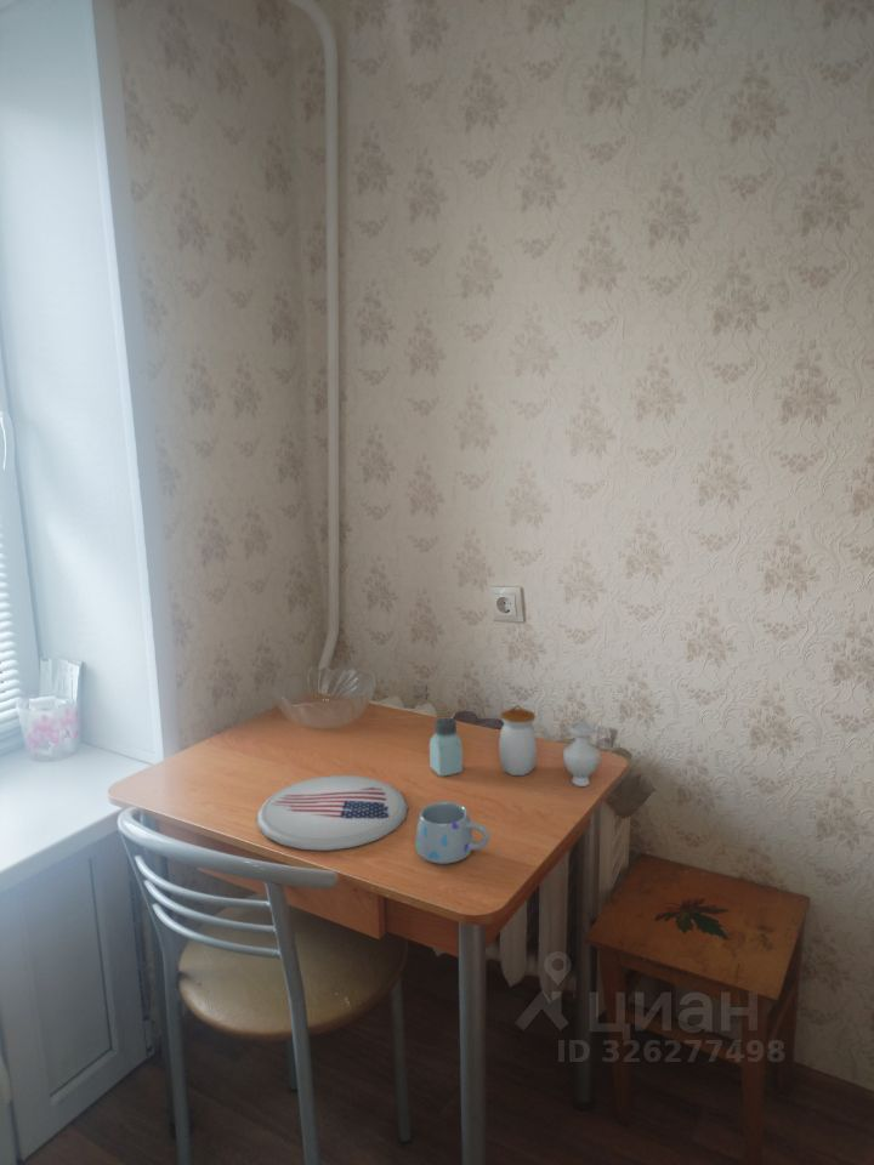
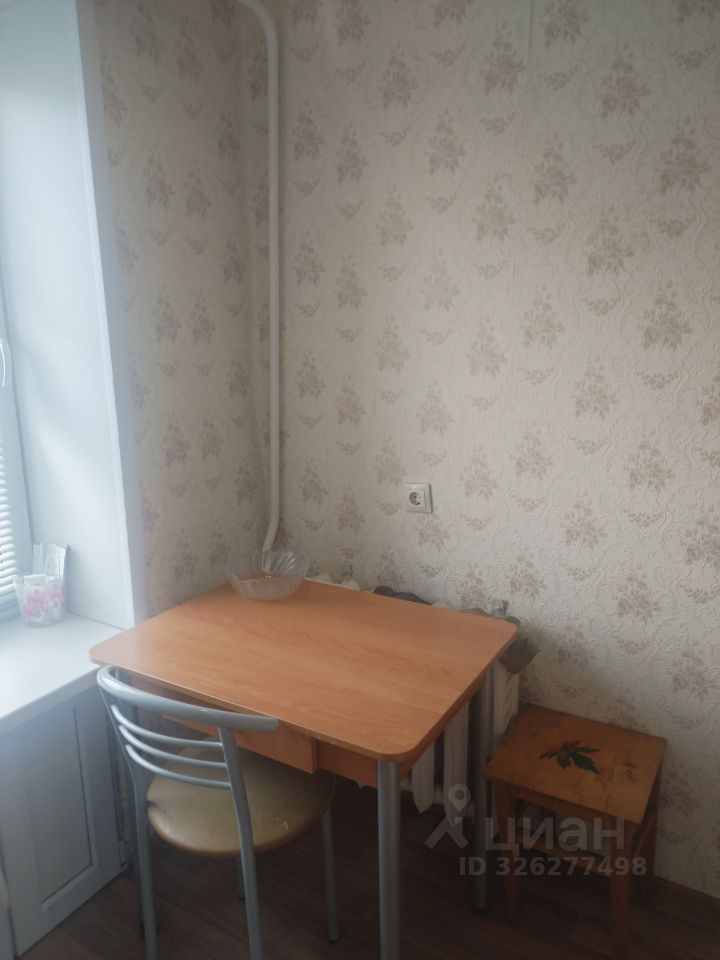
- mug (453, 835)
- plate (333, 807)
- jar (535, 743)
- saltshaker (445, 745)
